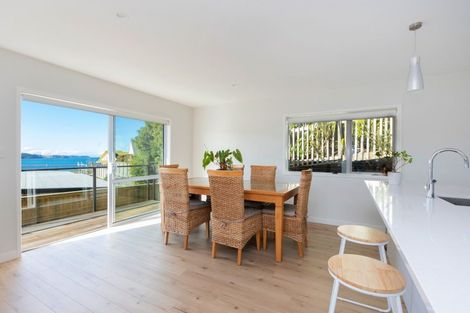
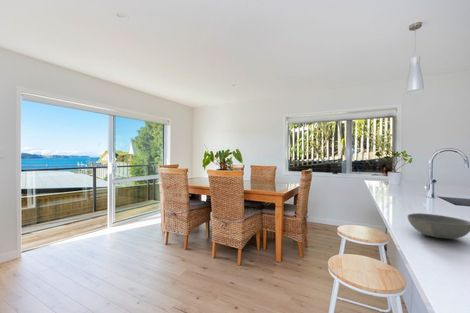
+ bowl (437, 226)
